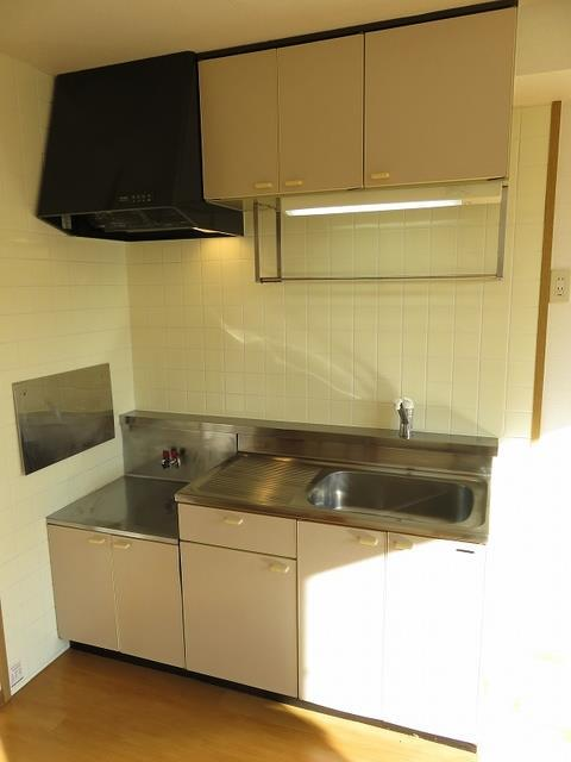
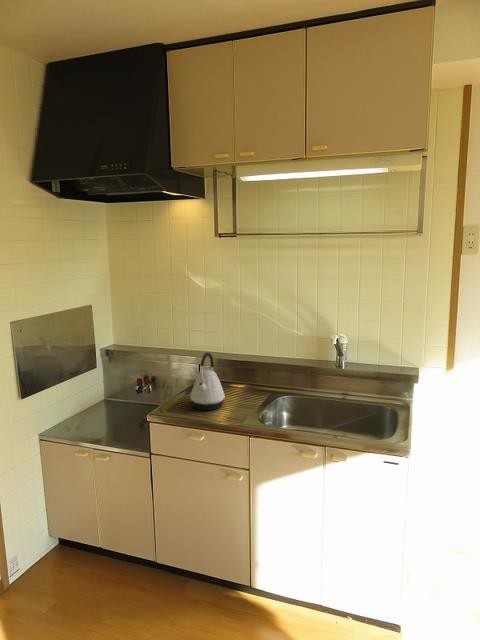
+ kettle (206, 379)
